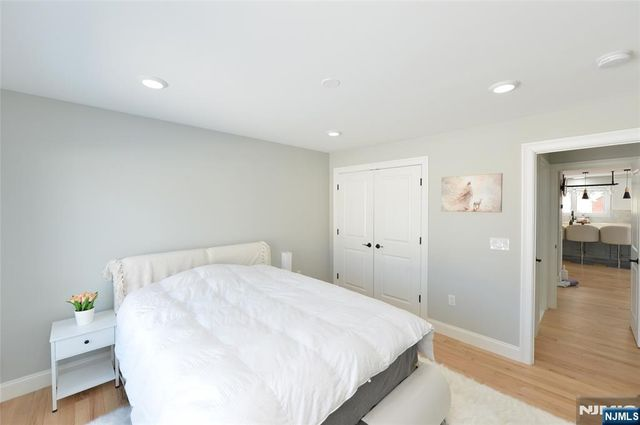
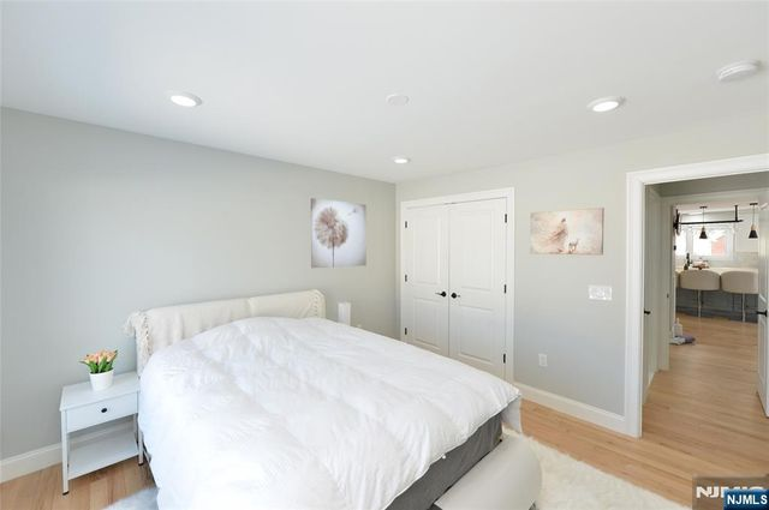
+ wall art (340, 234)
